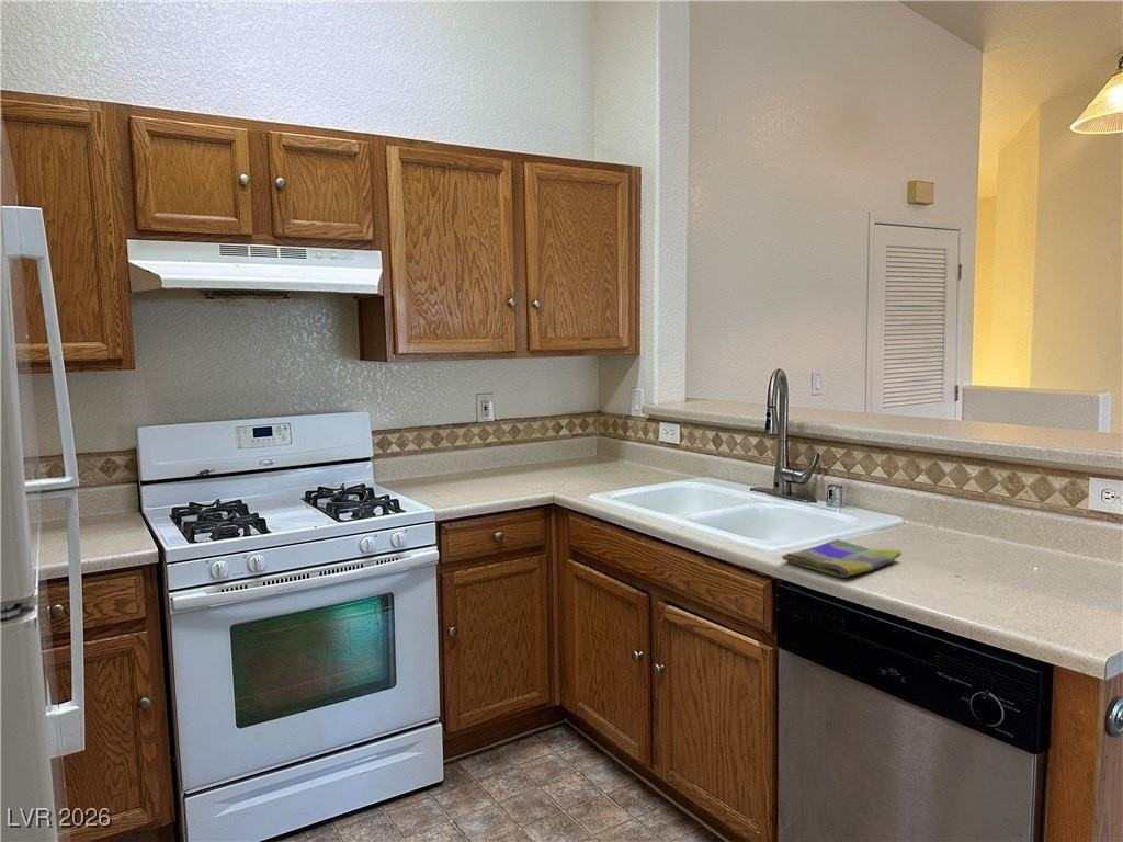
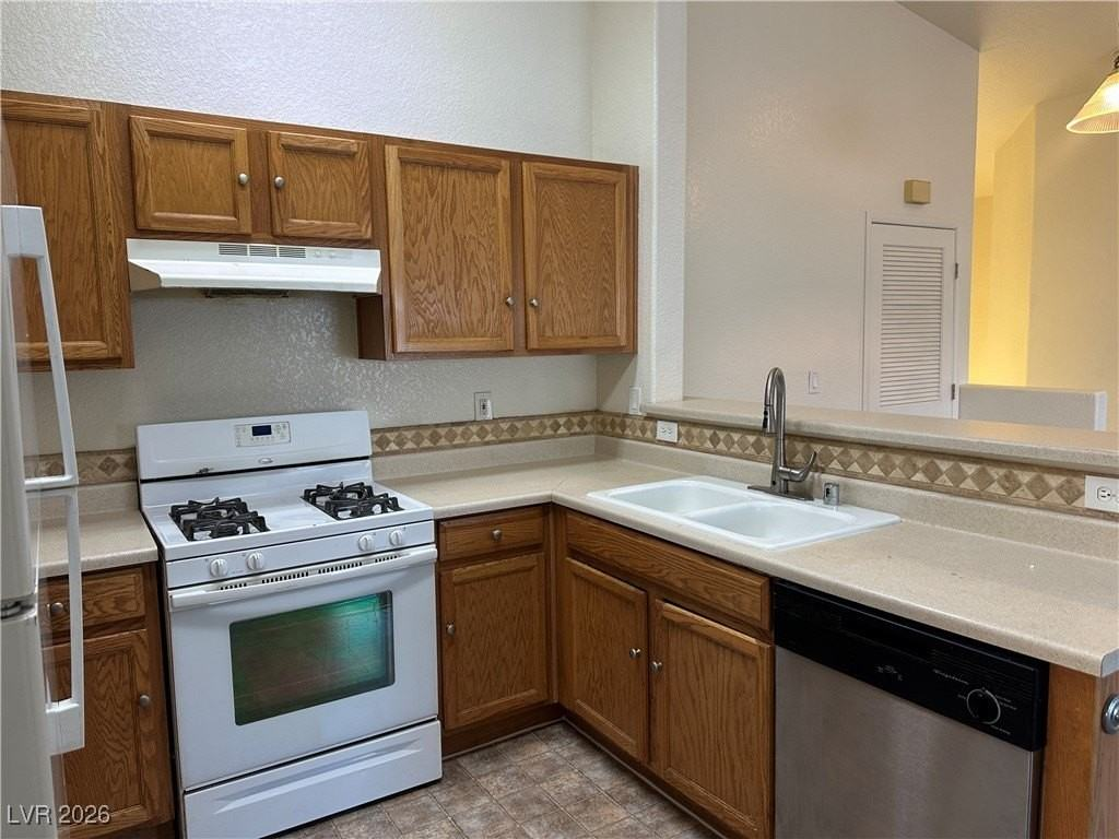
- dish towel (841, 556)
